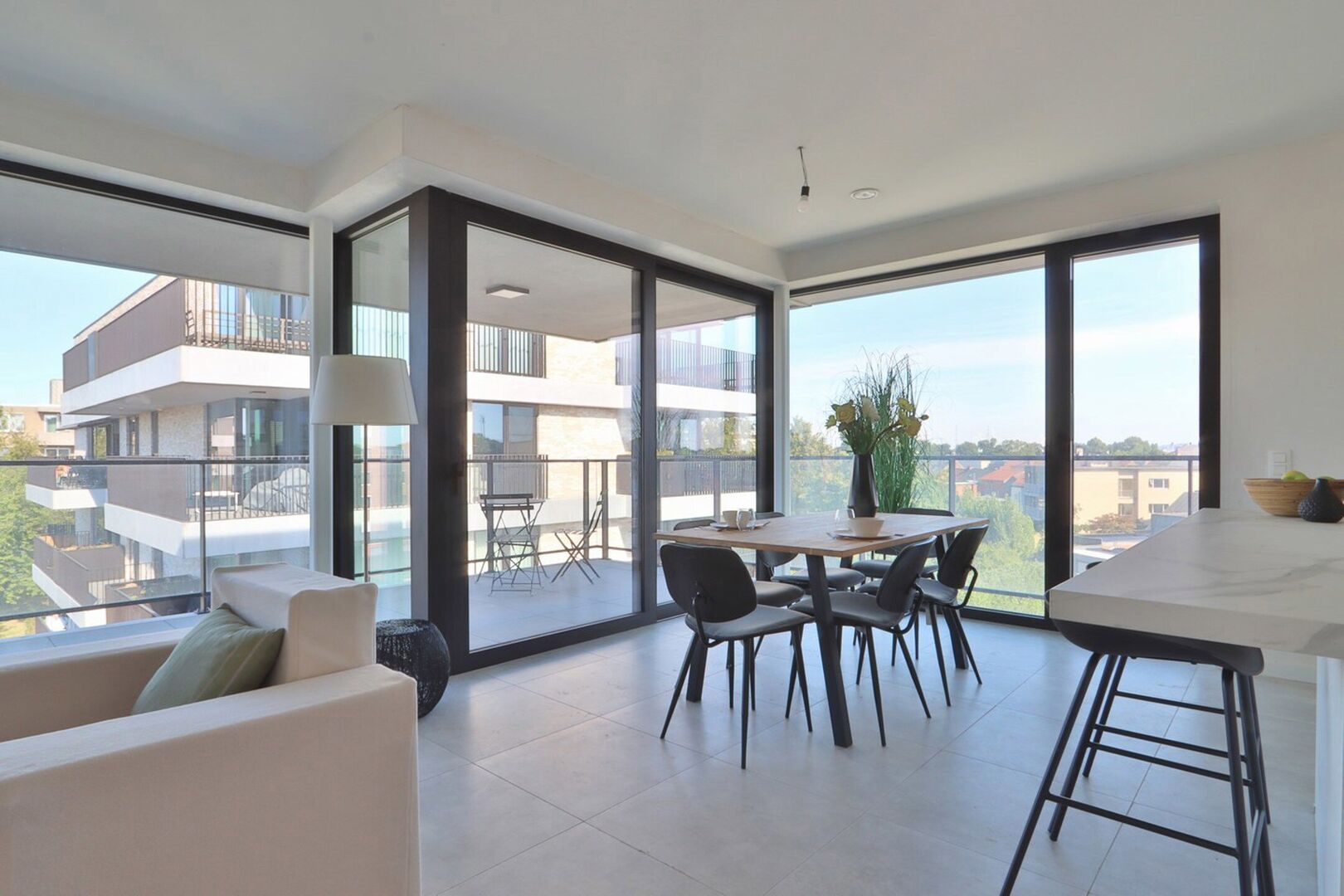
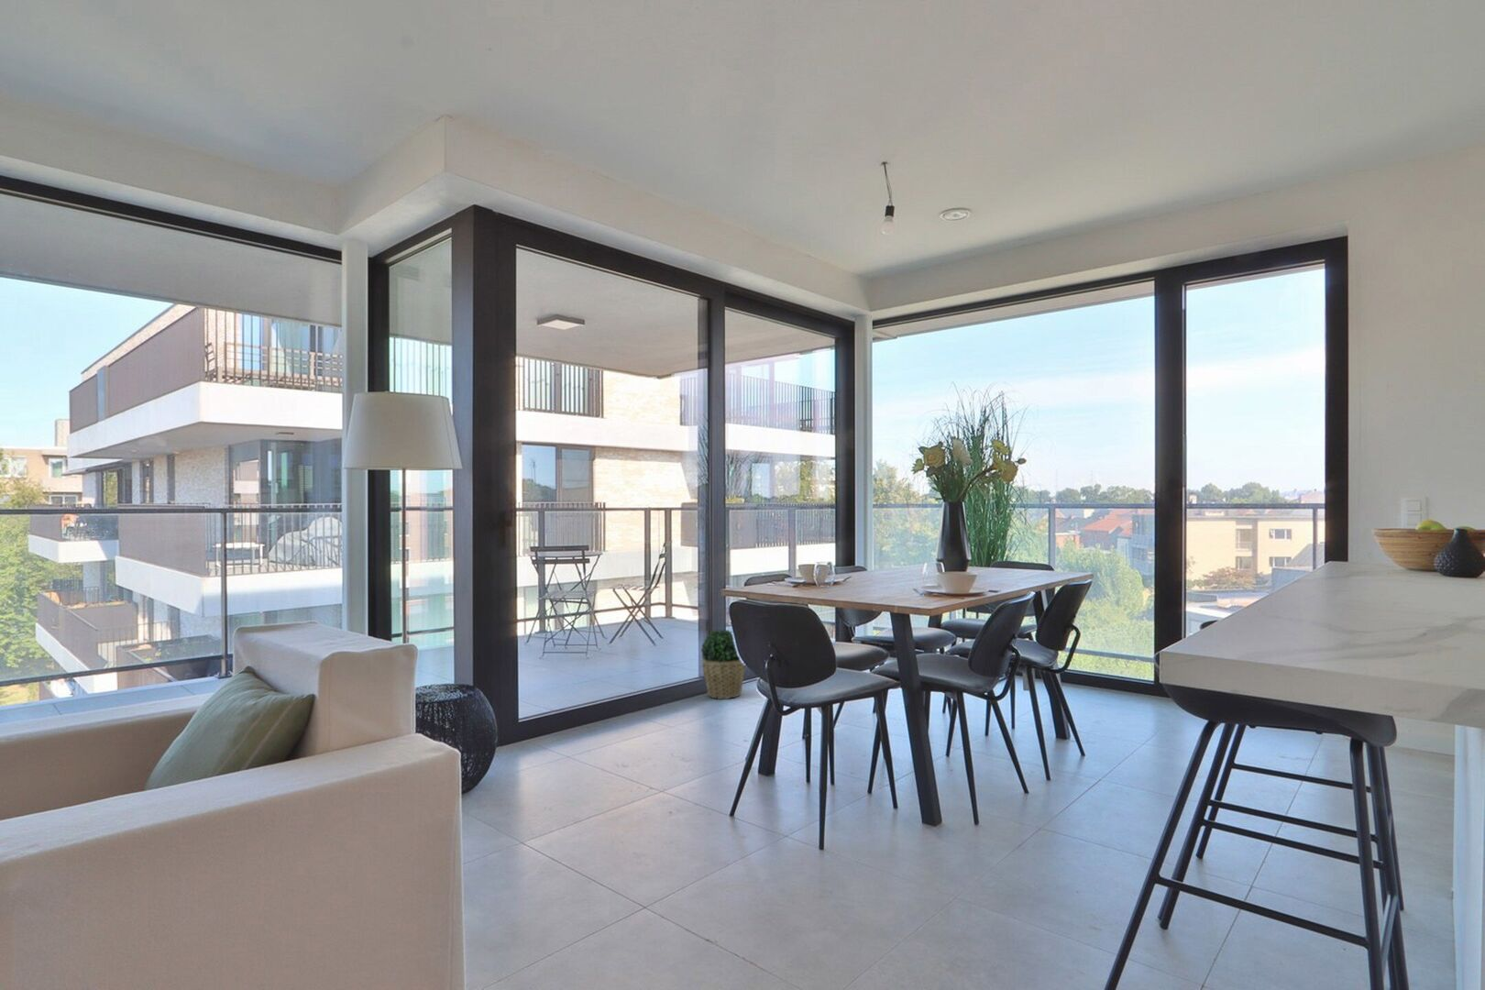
+ potted plant (724, 662)
